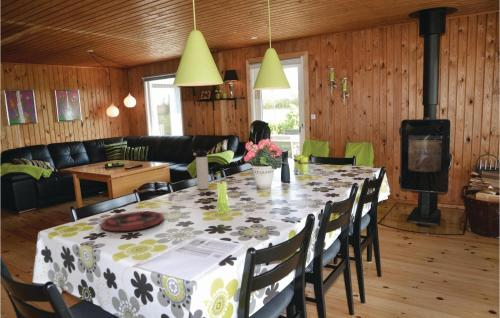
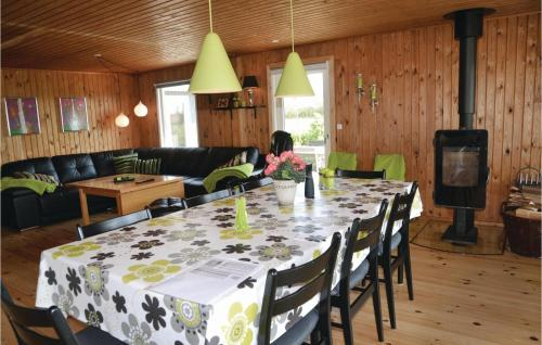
- thermos bottle (200, 168)
- plate (133, 220)
